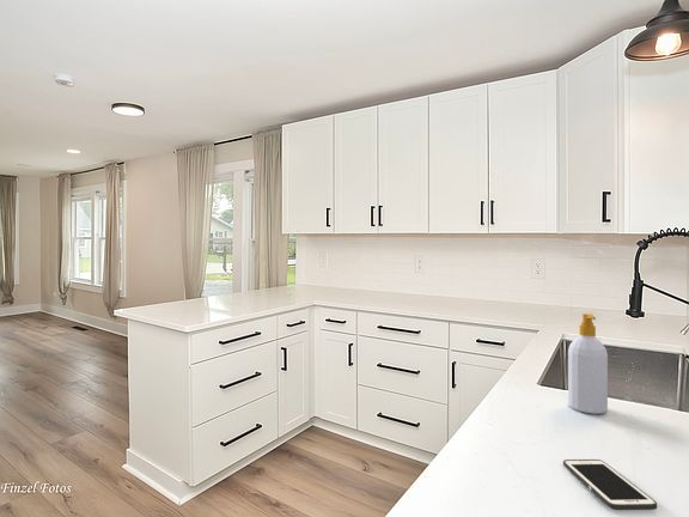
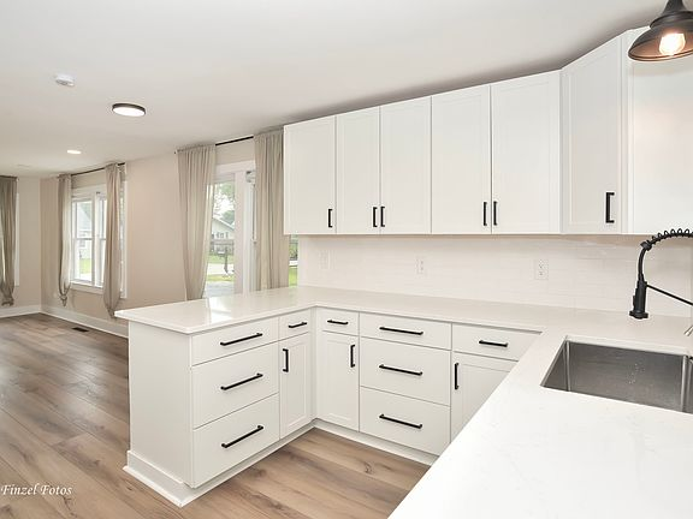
- soap bottle (587, 360)
- cell phone (605, 482)
